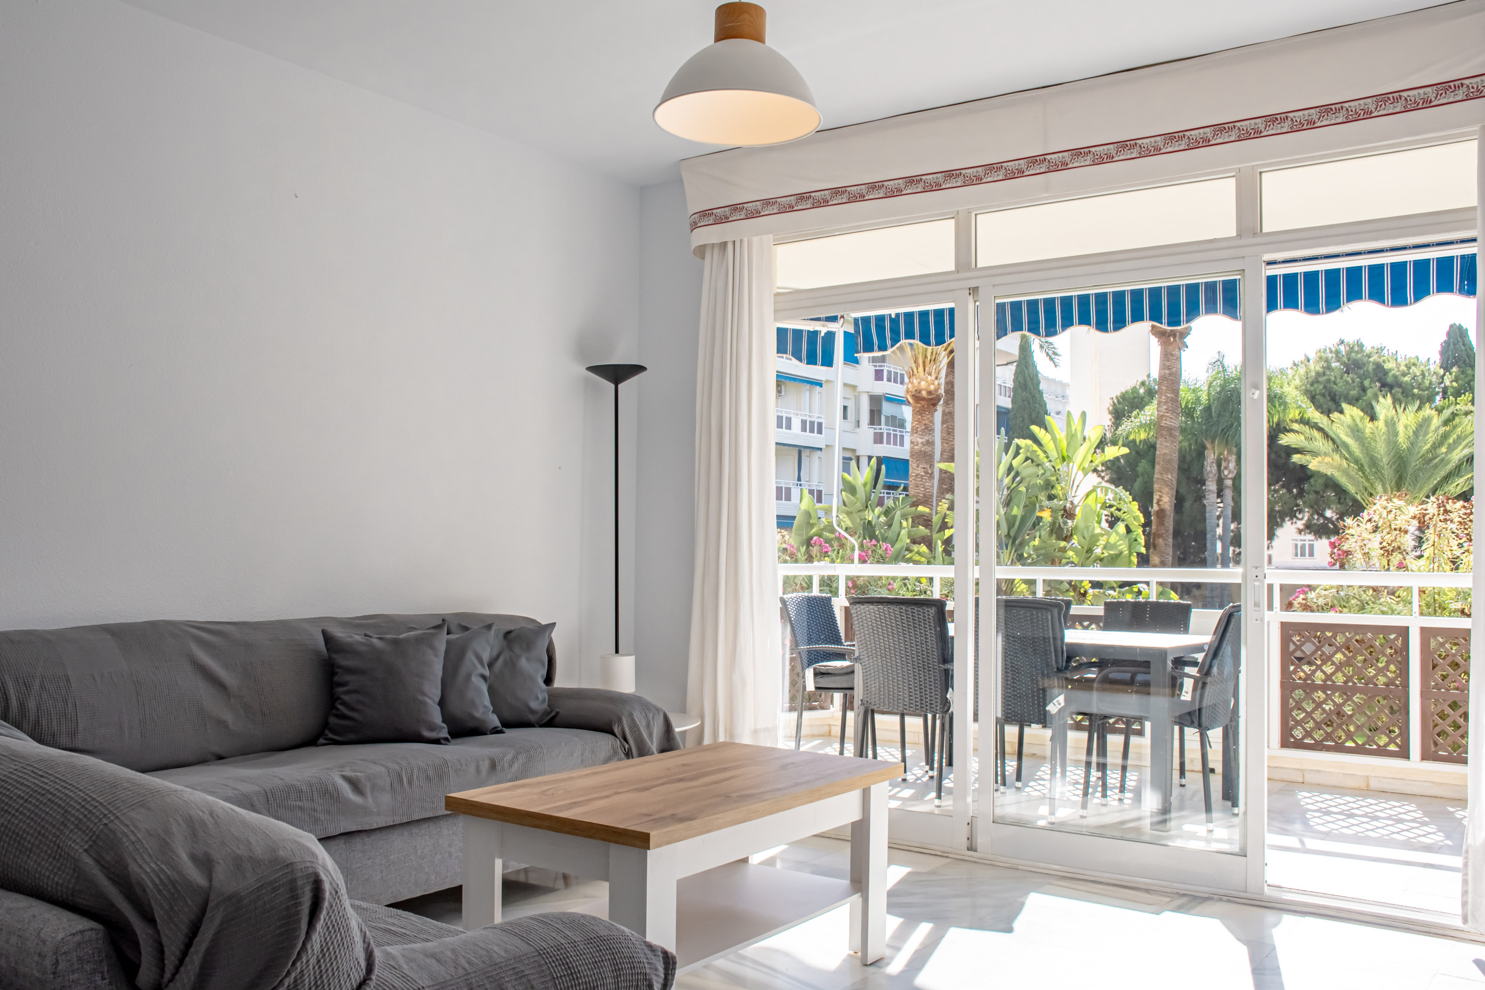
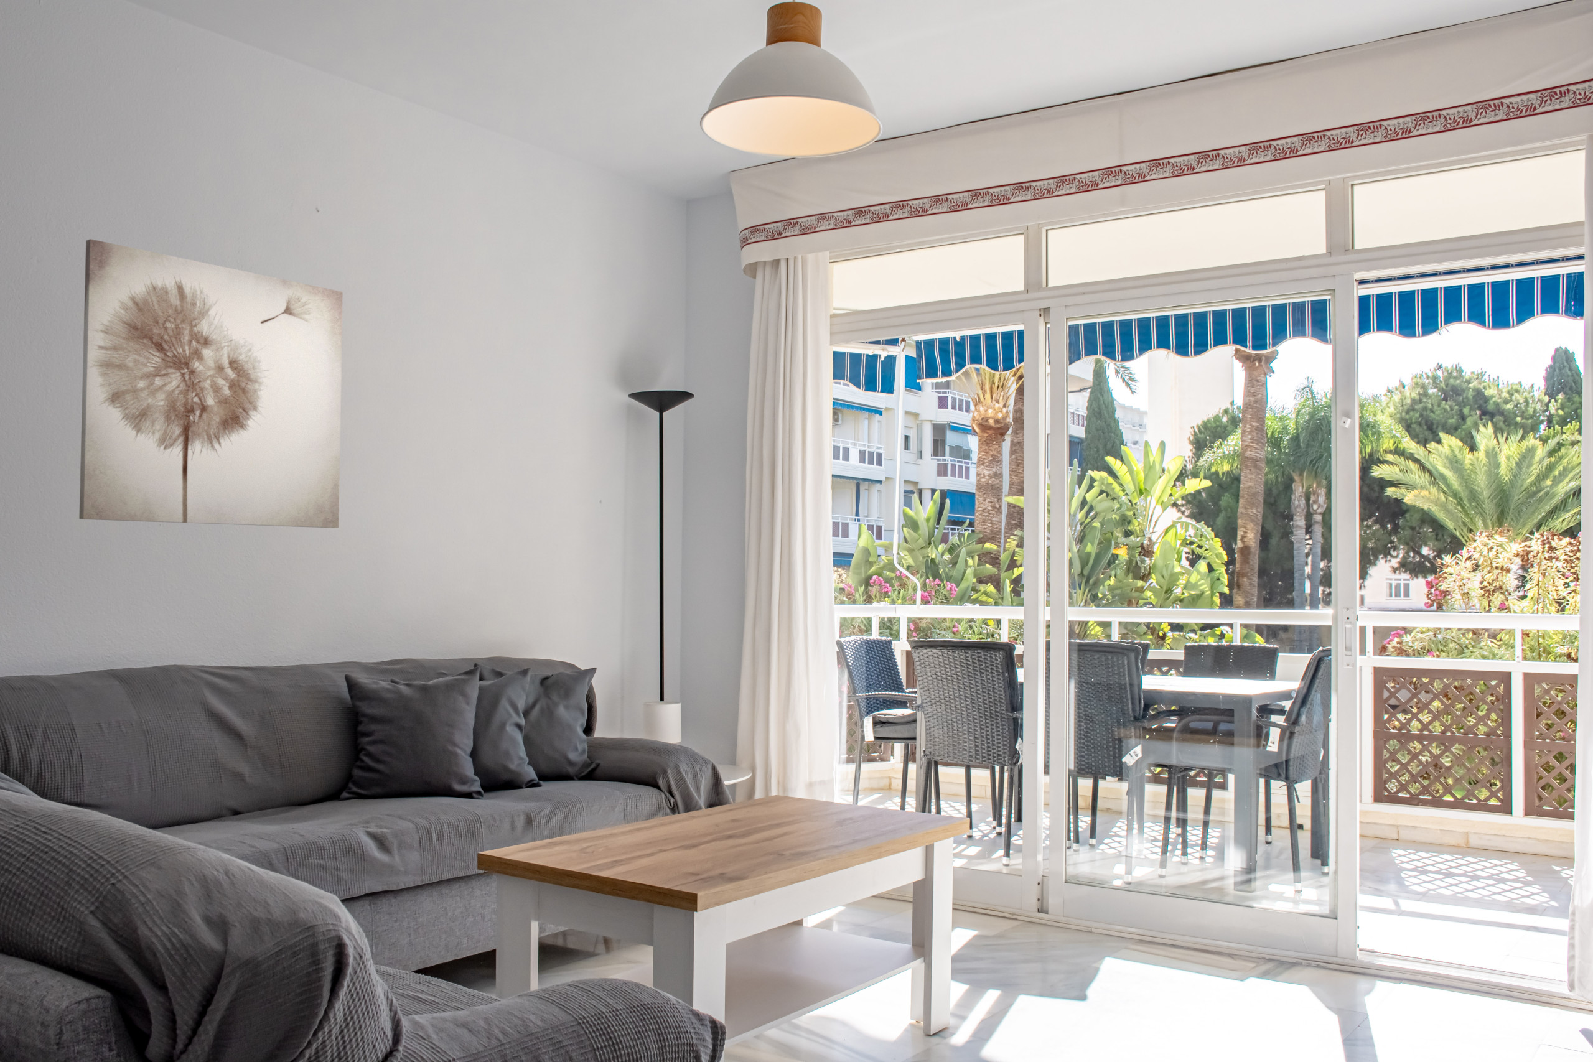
+ wall art (222, 395)
